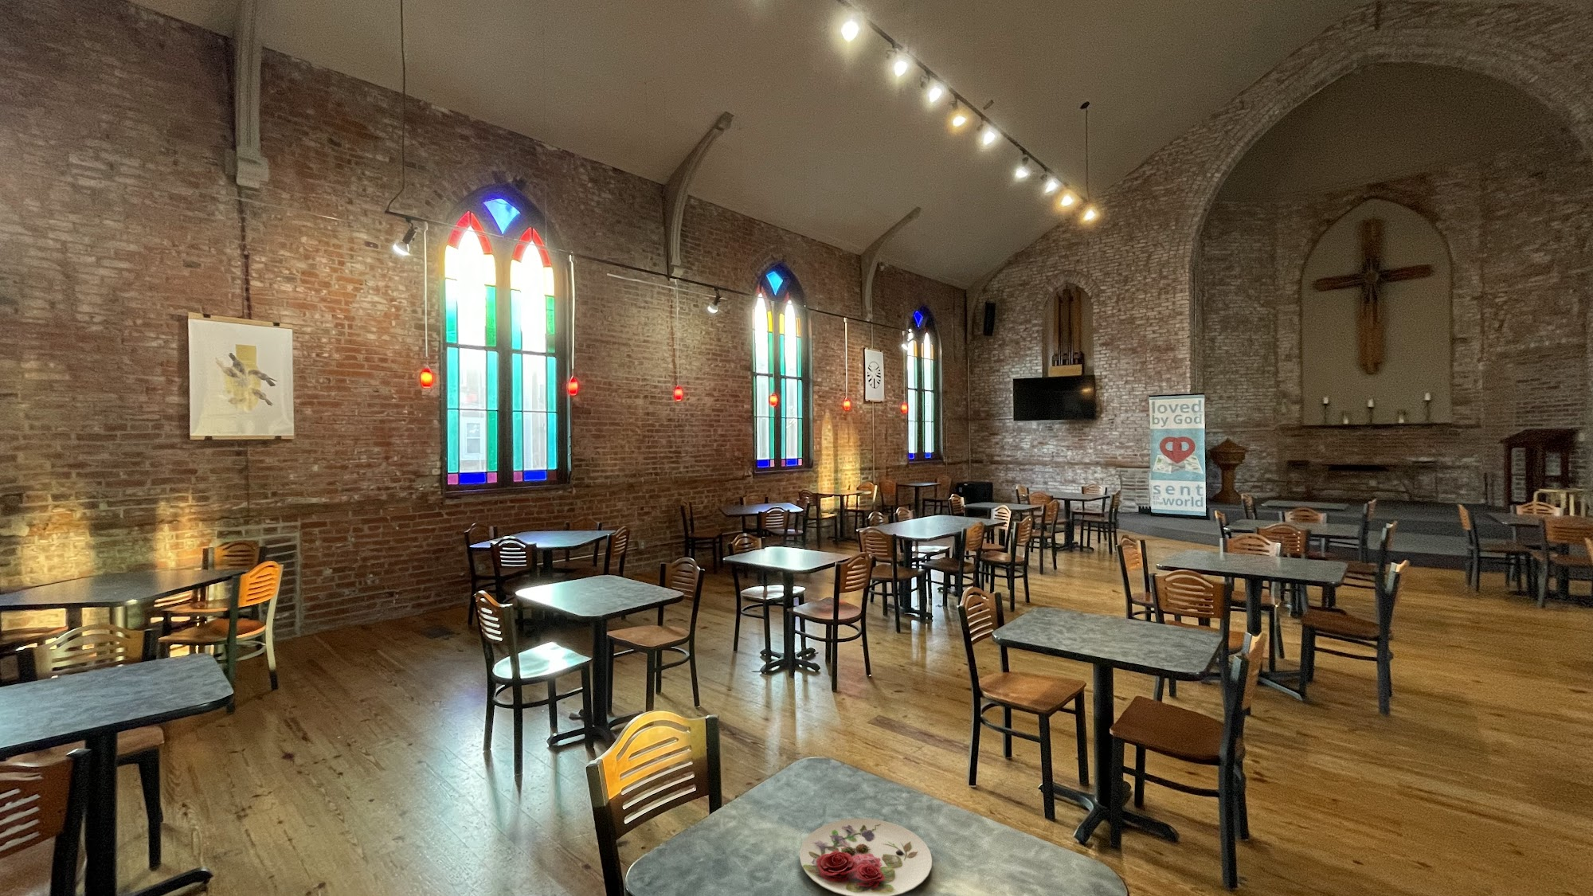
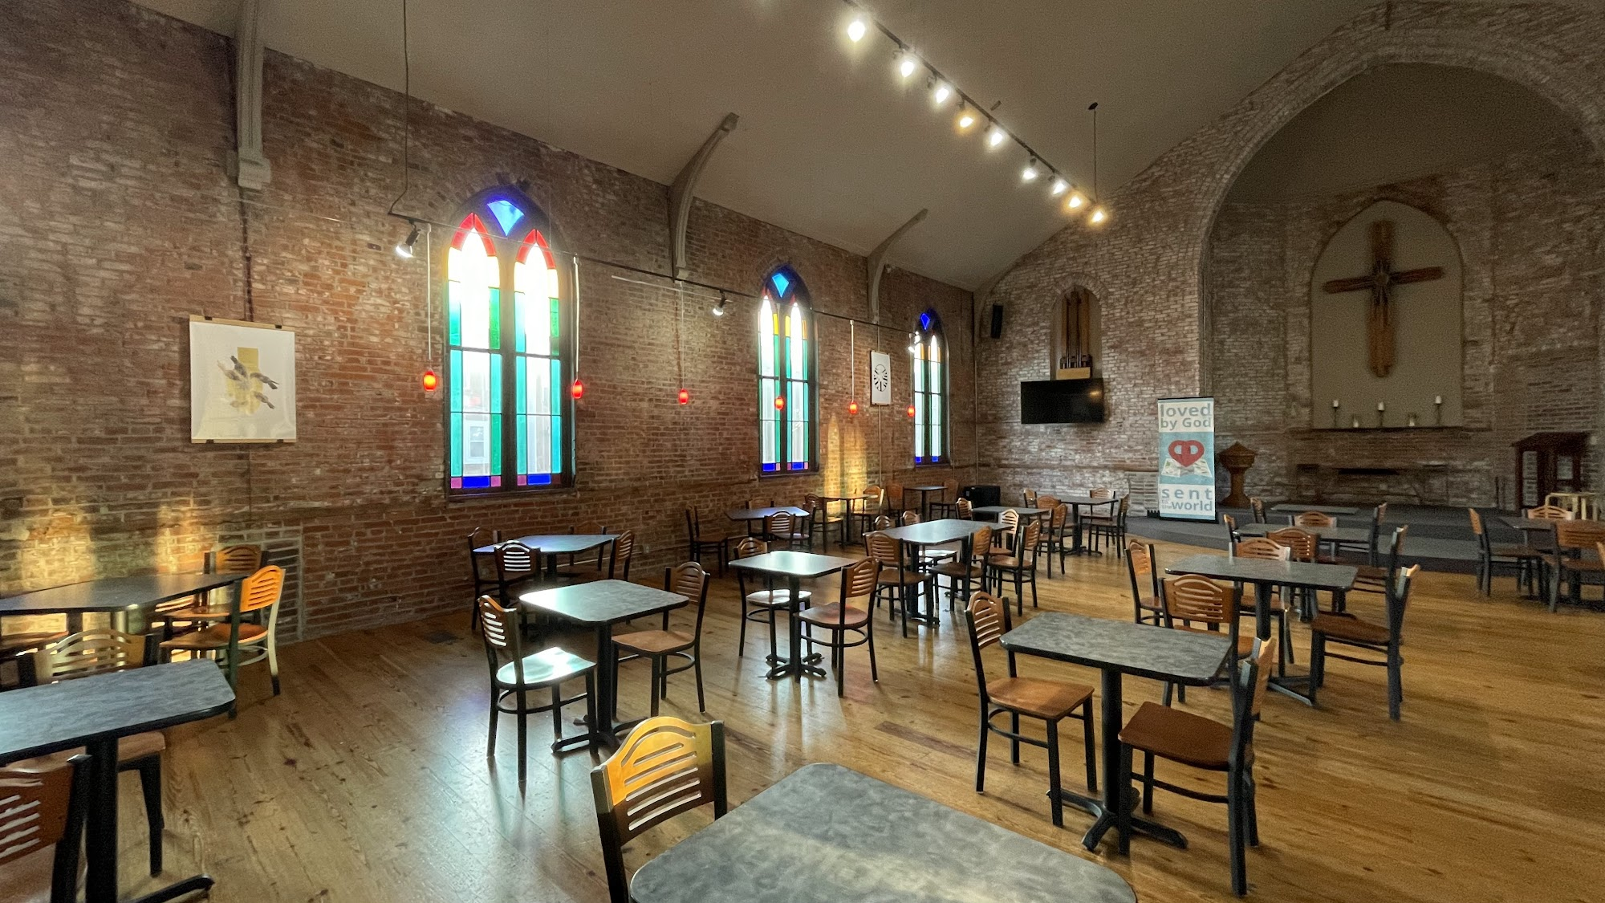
- plate (865, 853)
